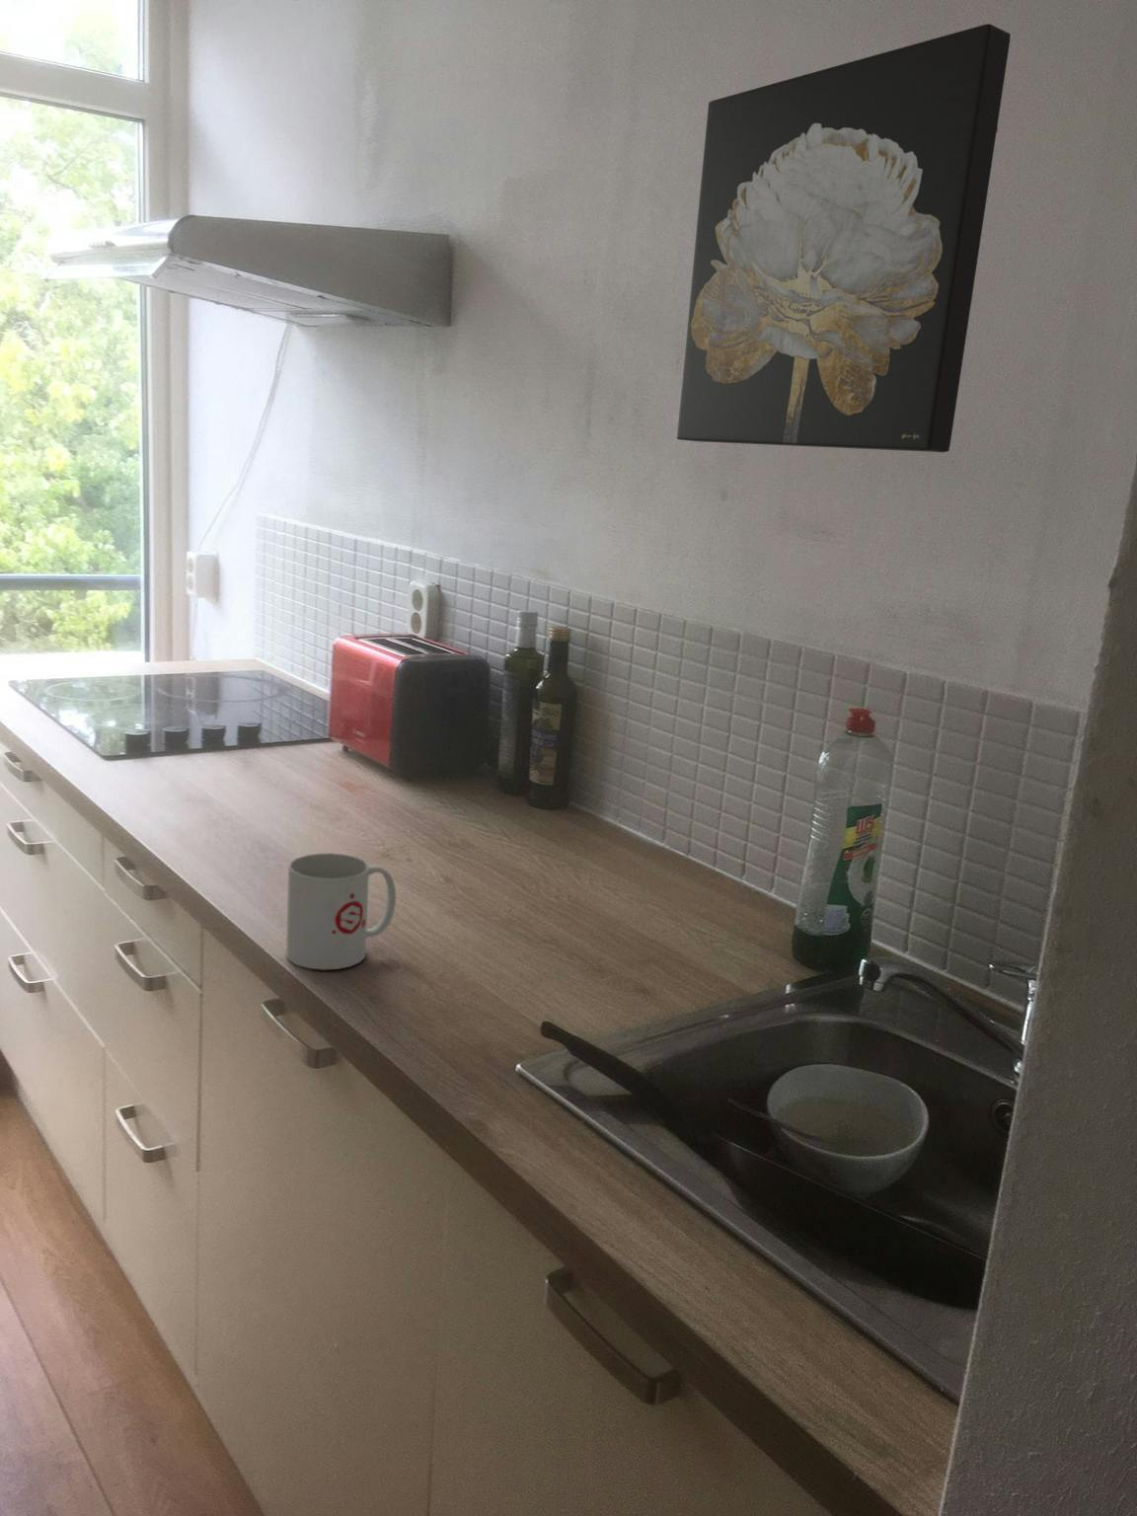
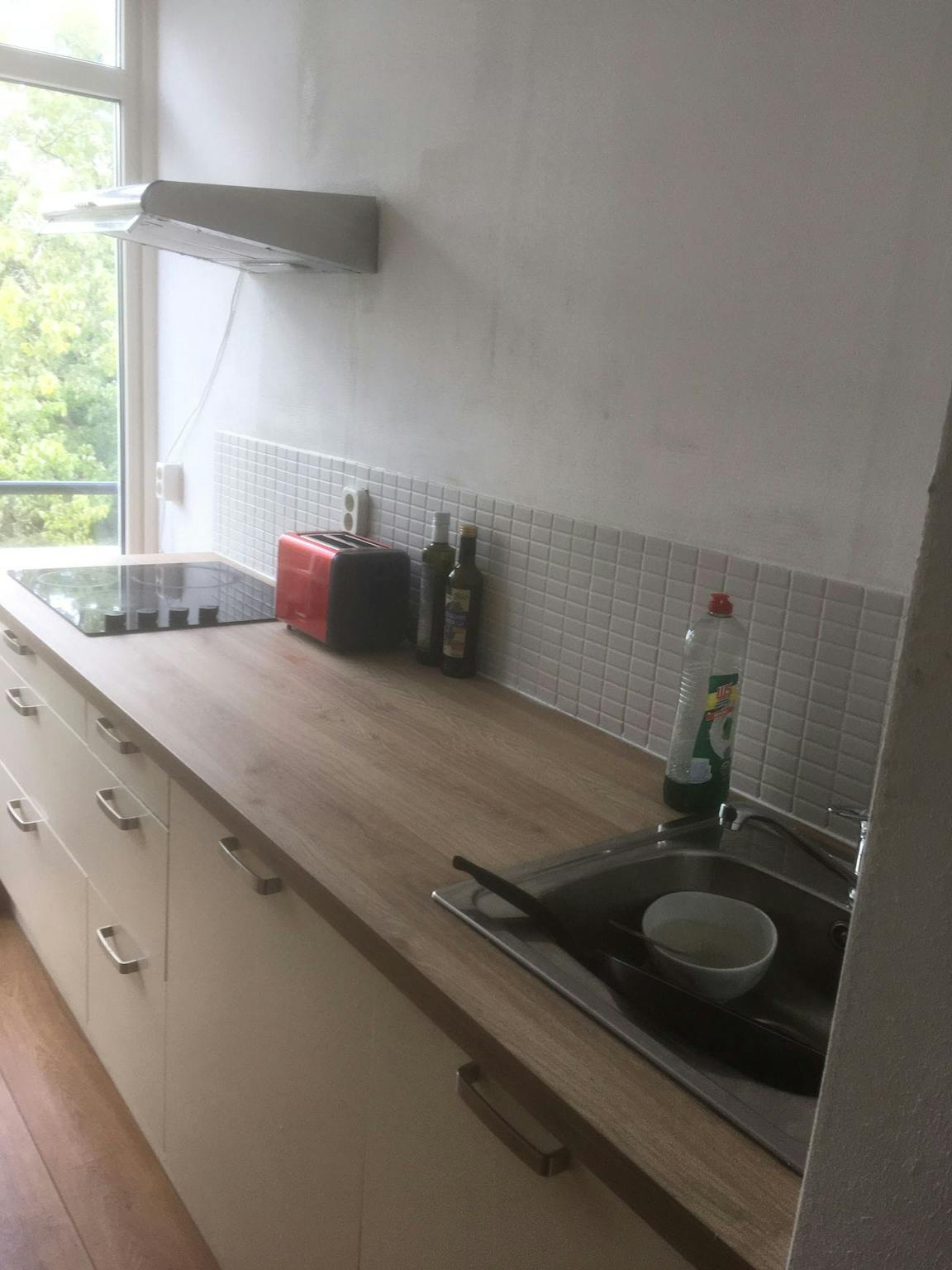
- mug (344, 907)
- wall art (822, 265)
